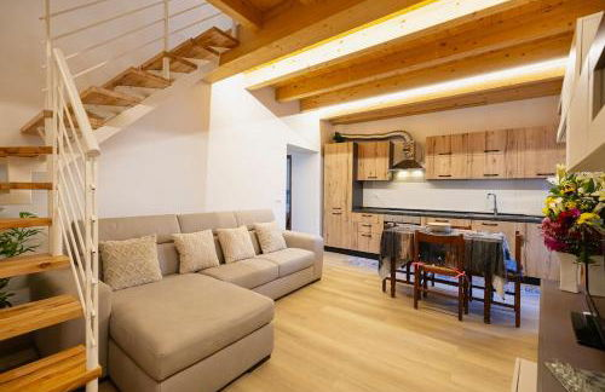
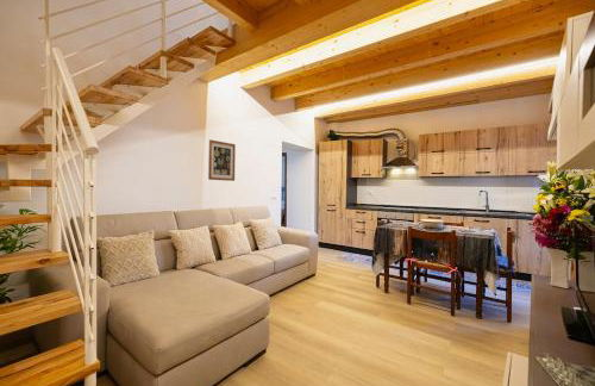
+ wall art (221, 161)
